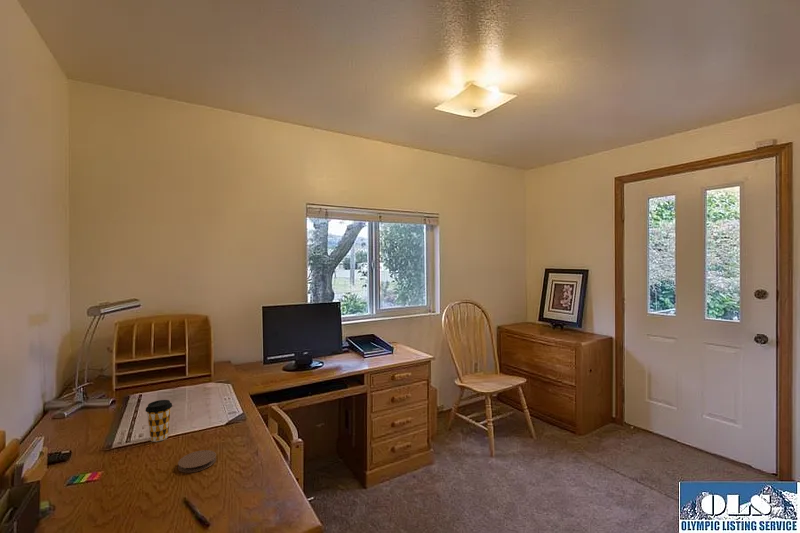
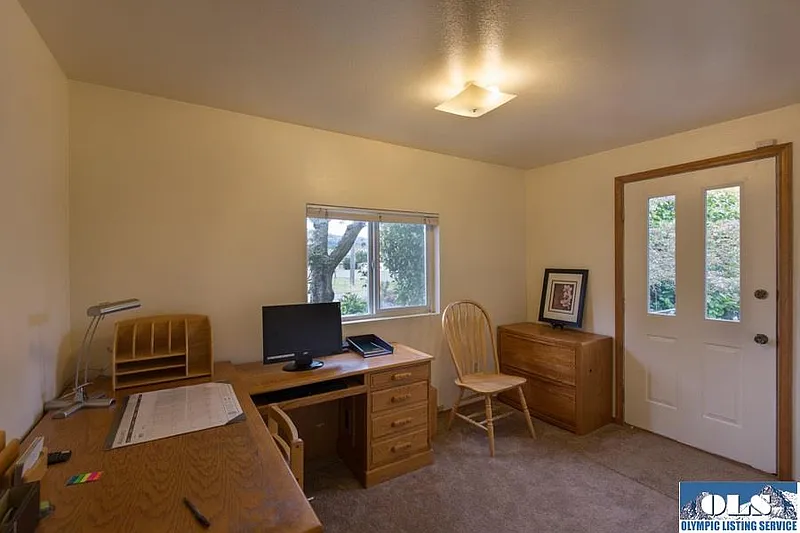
- coffee cup (159, 420)
- coaster (197, 460)
